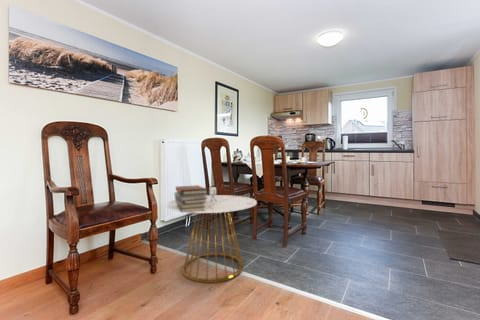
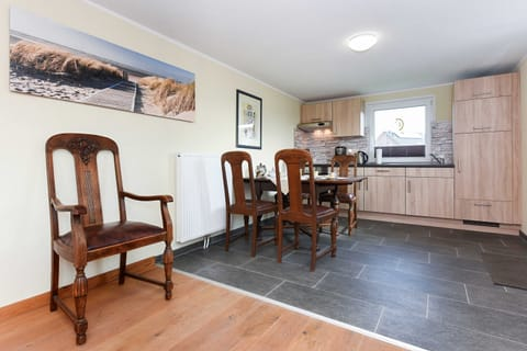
- book stack (190, 197)
- side table (211, 227)
